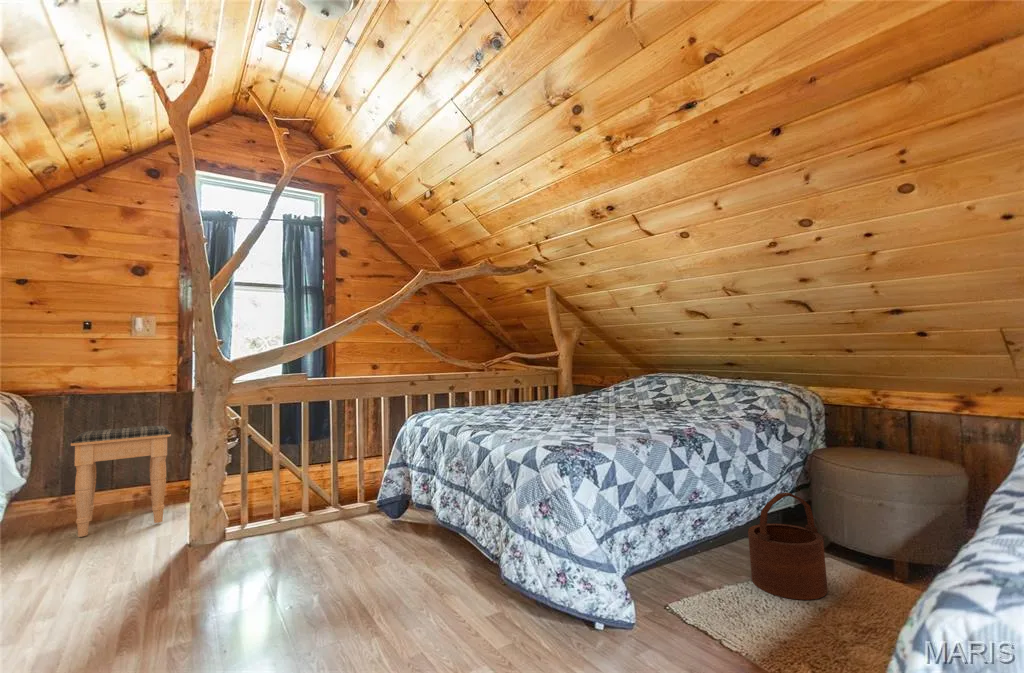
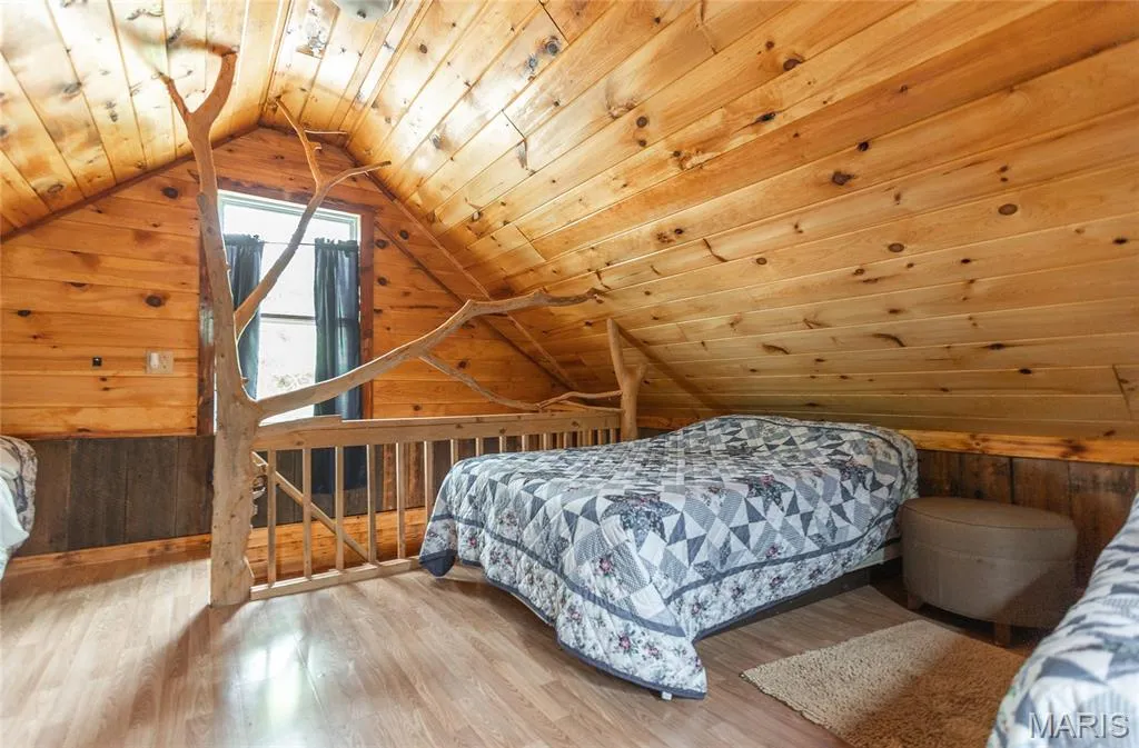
- wooden bucket (784, 538)
- footstool (122, 458)
